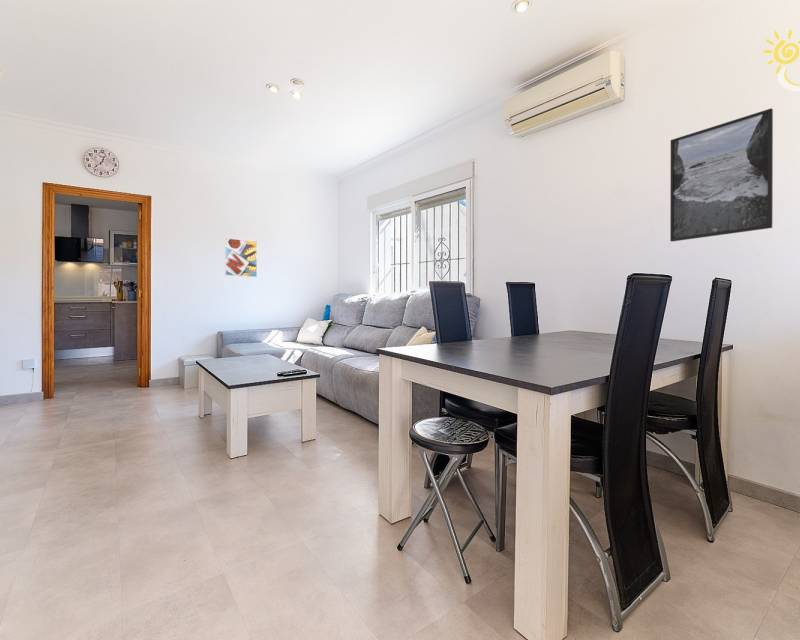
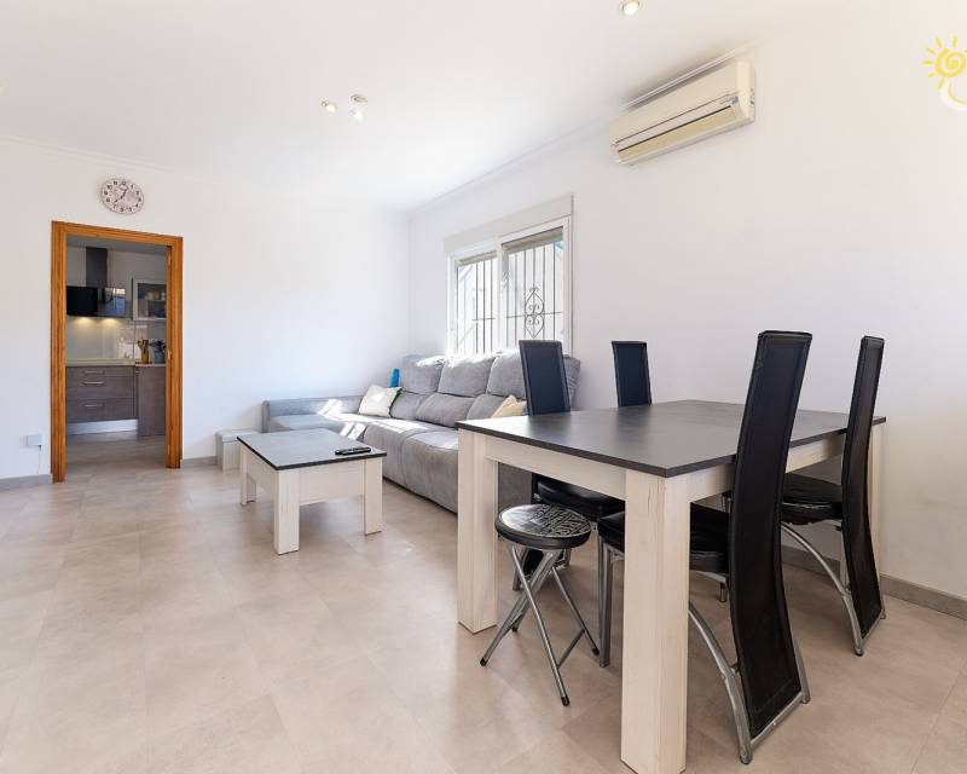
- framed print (717, 180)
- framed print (241, 258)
